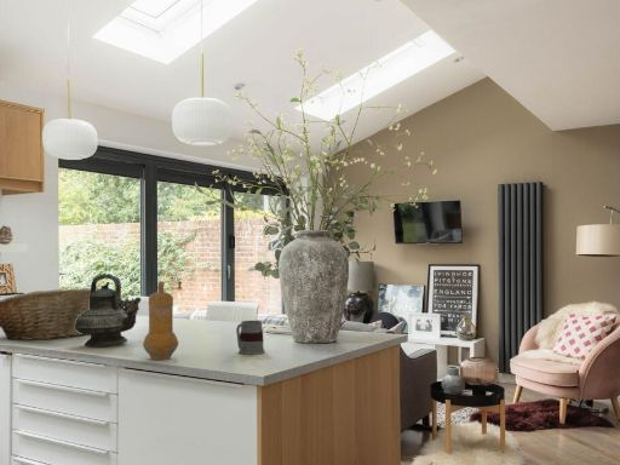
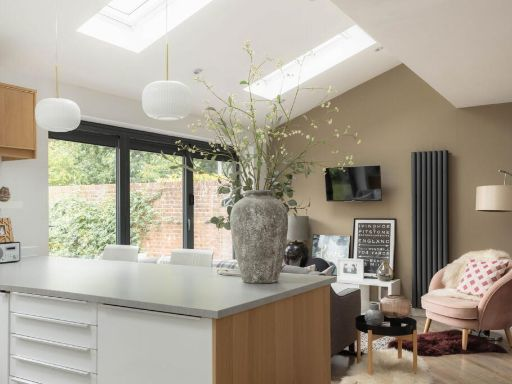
- mug (248, 337)
- fruit basket (52, 311)
- pepper mill (163, 318)
- teapot (111, 309)
